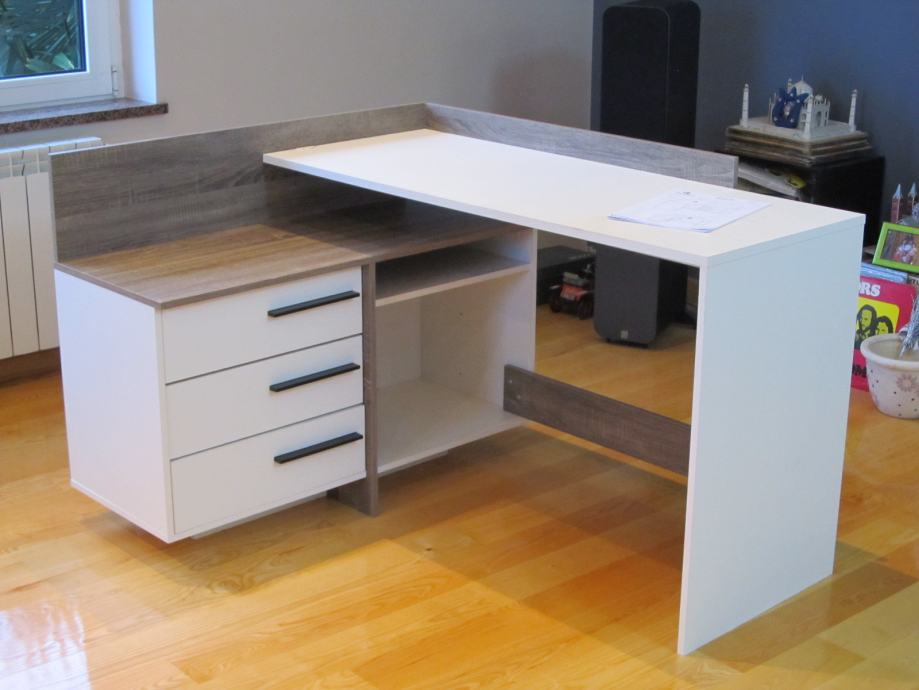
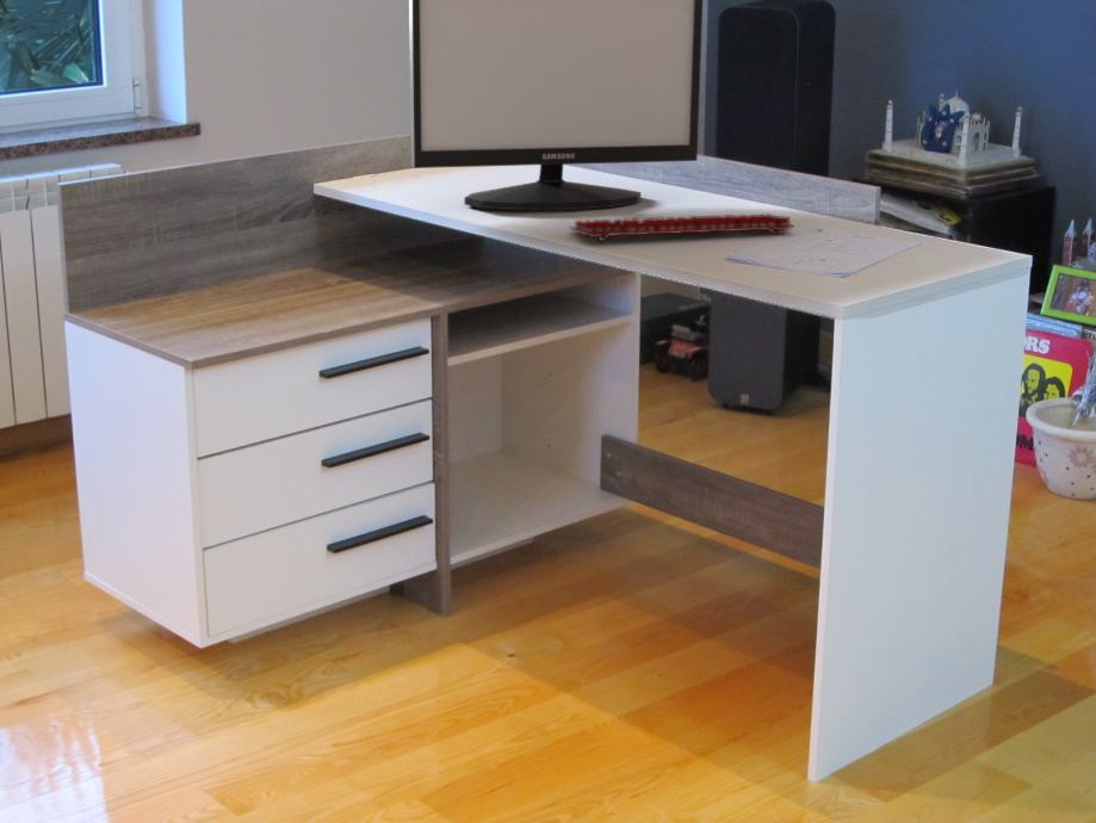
+ keyboard (681, 224)
+ monitor (555, 89)
